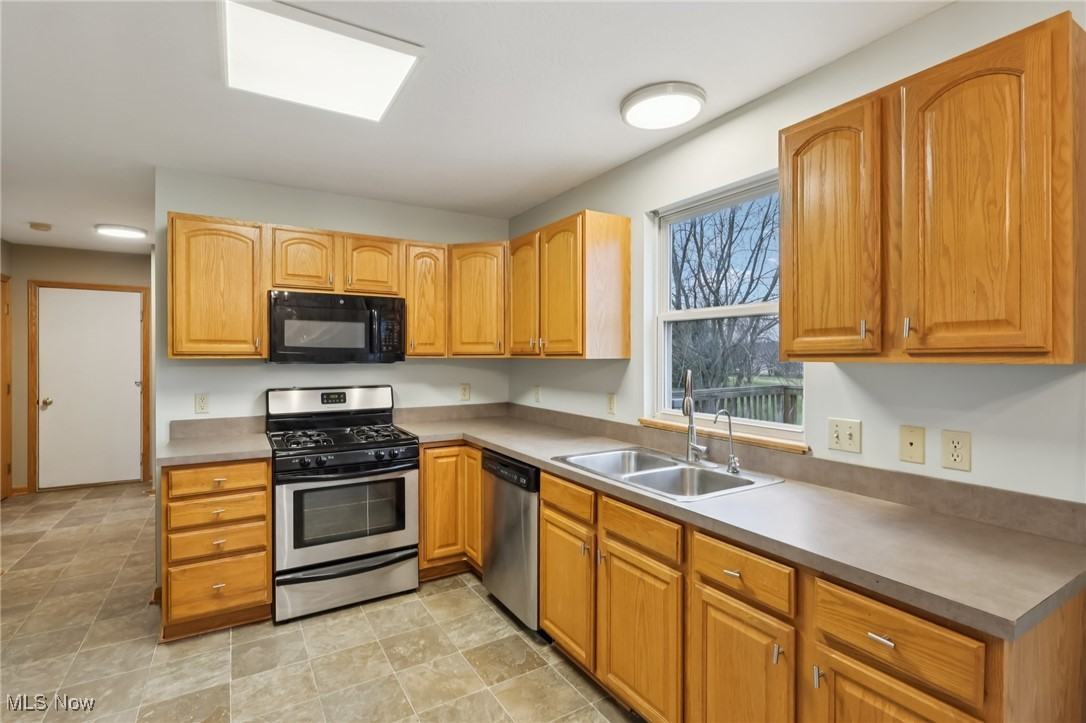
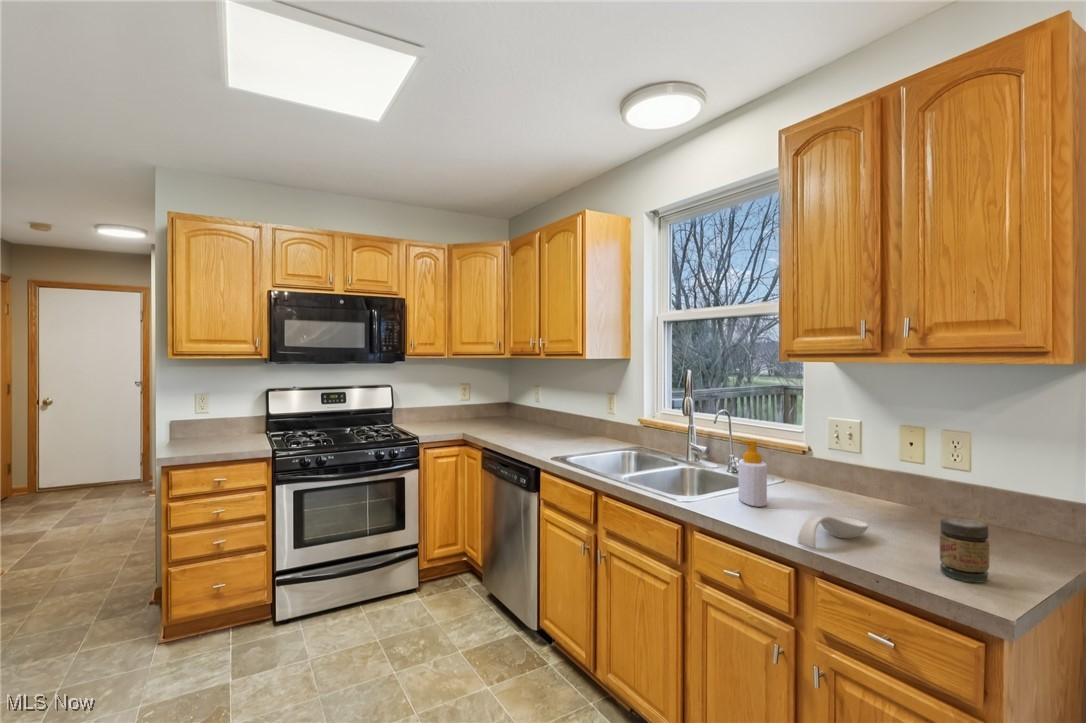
+ jar (963, 548)
+ spoon rest (831, 525)
+ soap bottle (752, 471)
